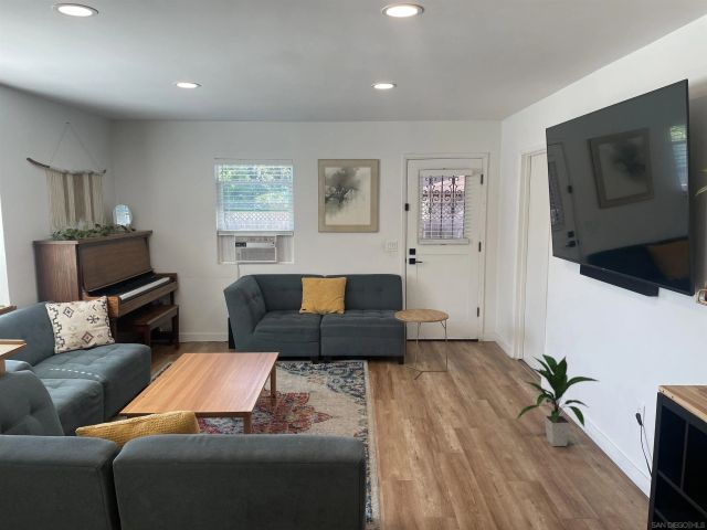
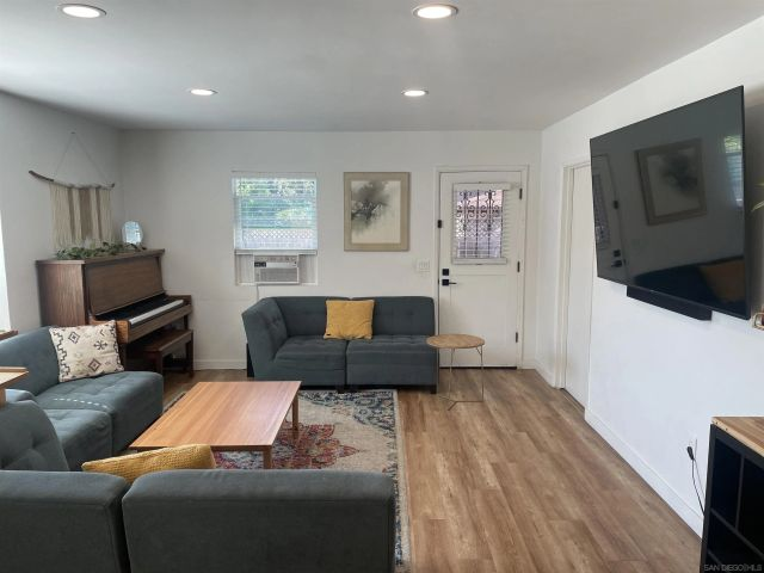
- indoor plant (553, 398)
